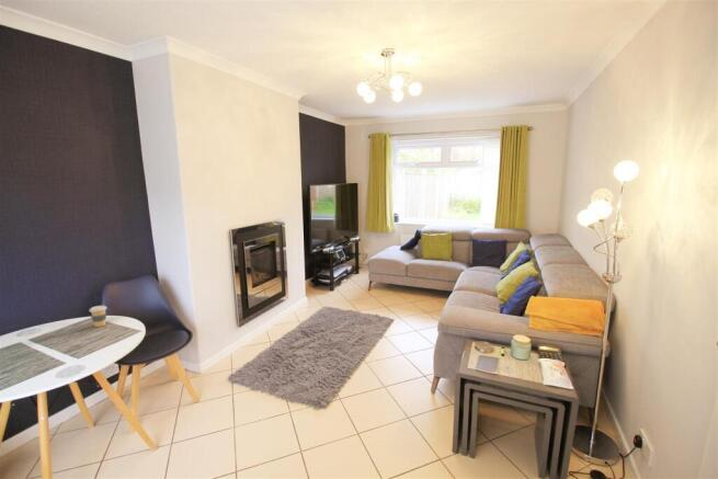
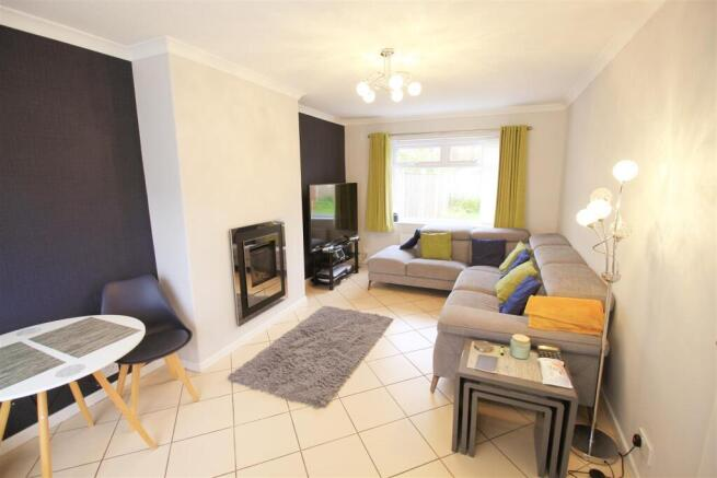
- coffee cup (99, 316)
